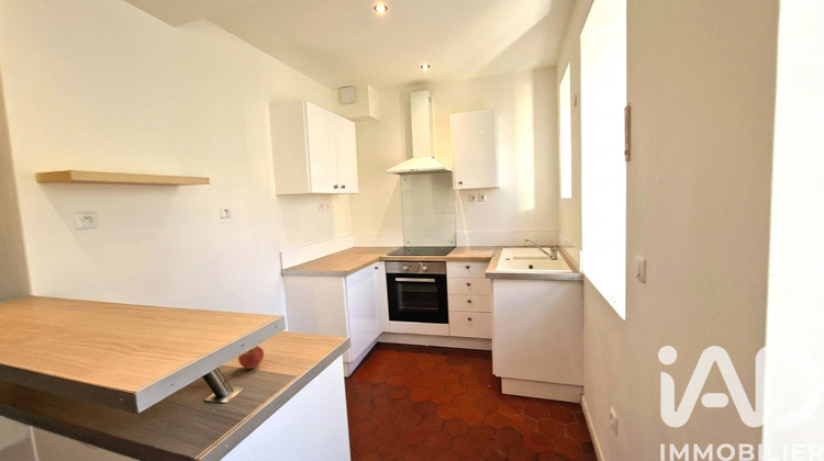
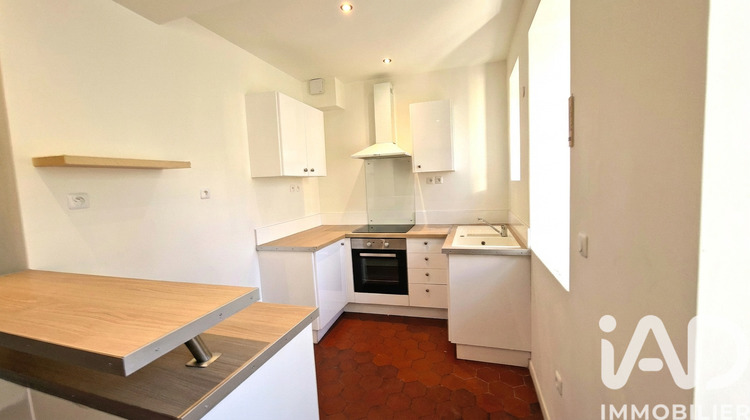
- apple (250, 356)
